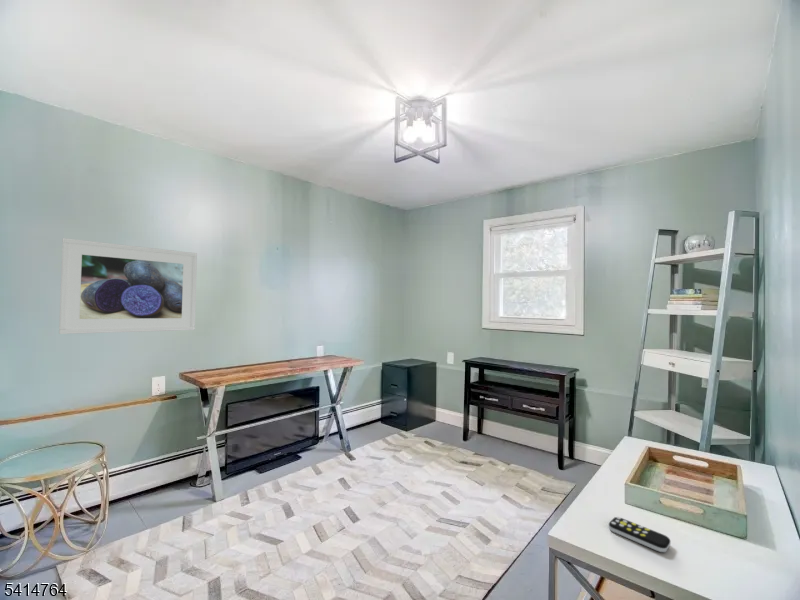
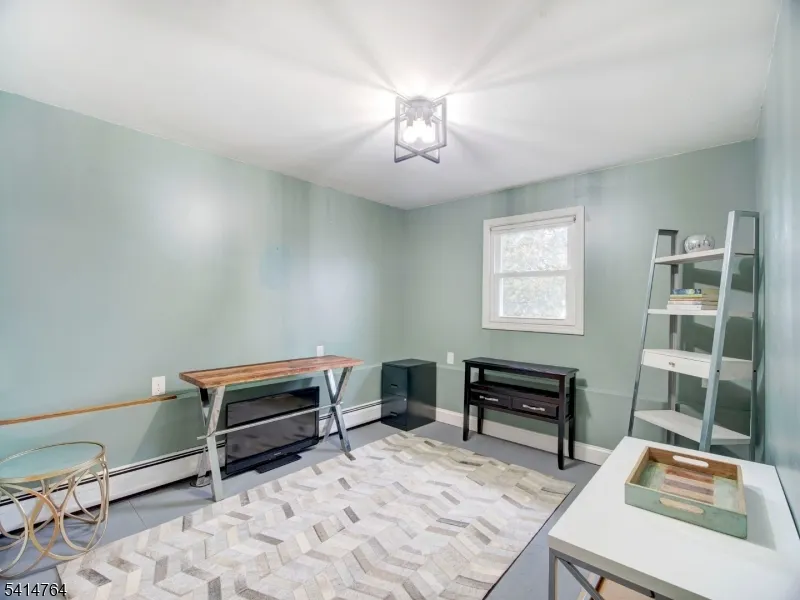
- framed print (135, 289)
- remote control (638, 533)
